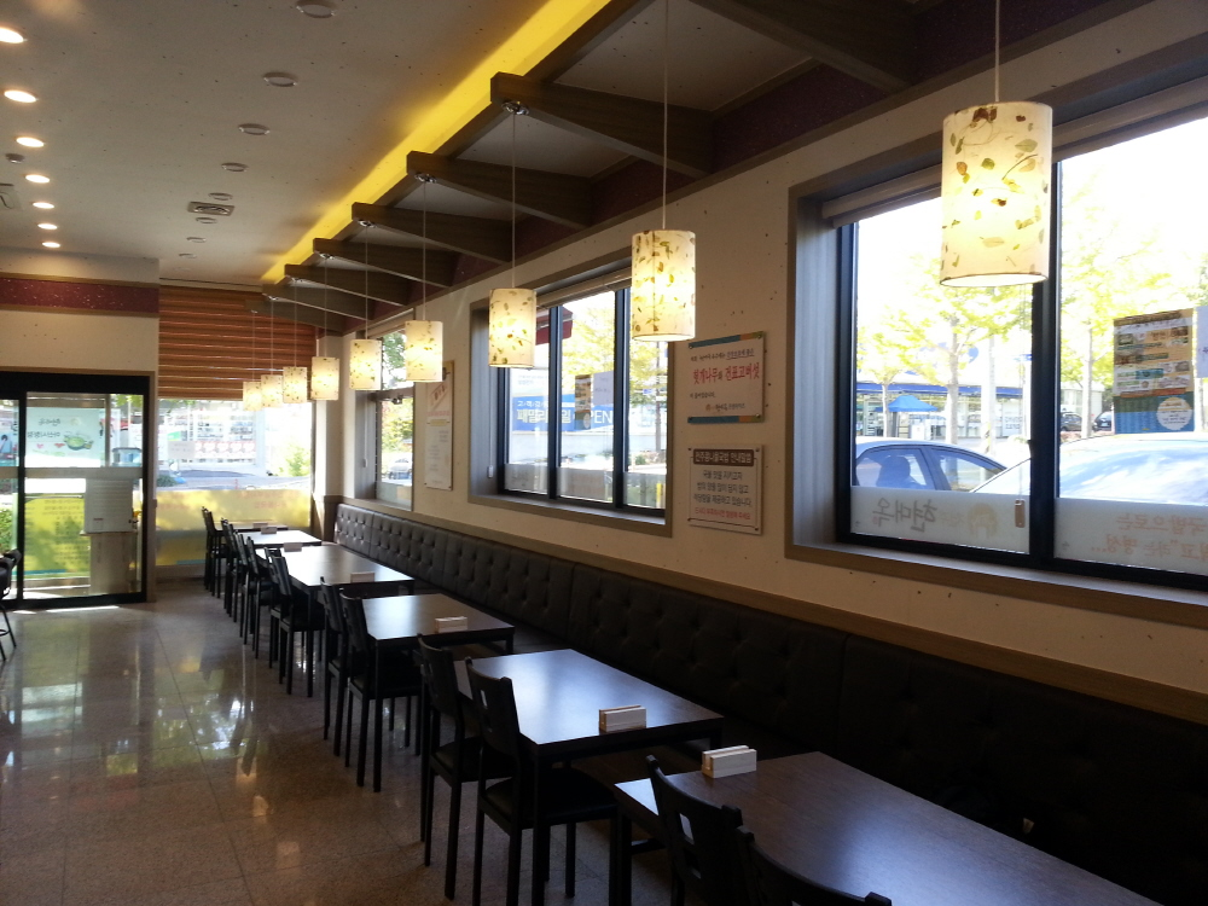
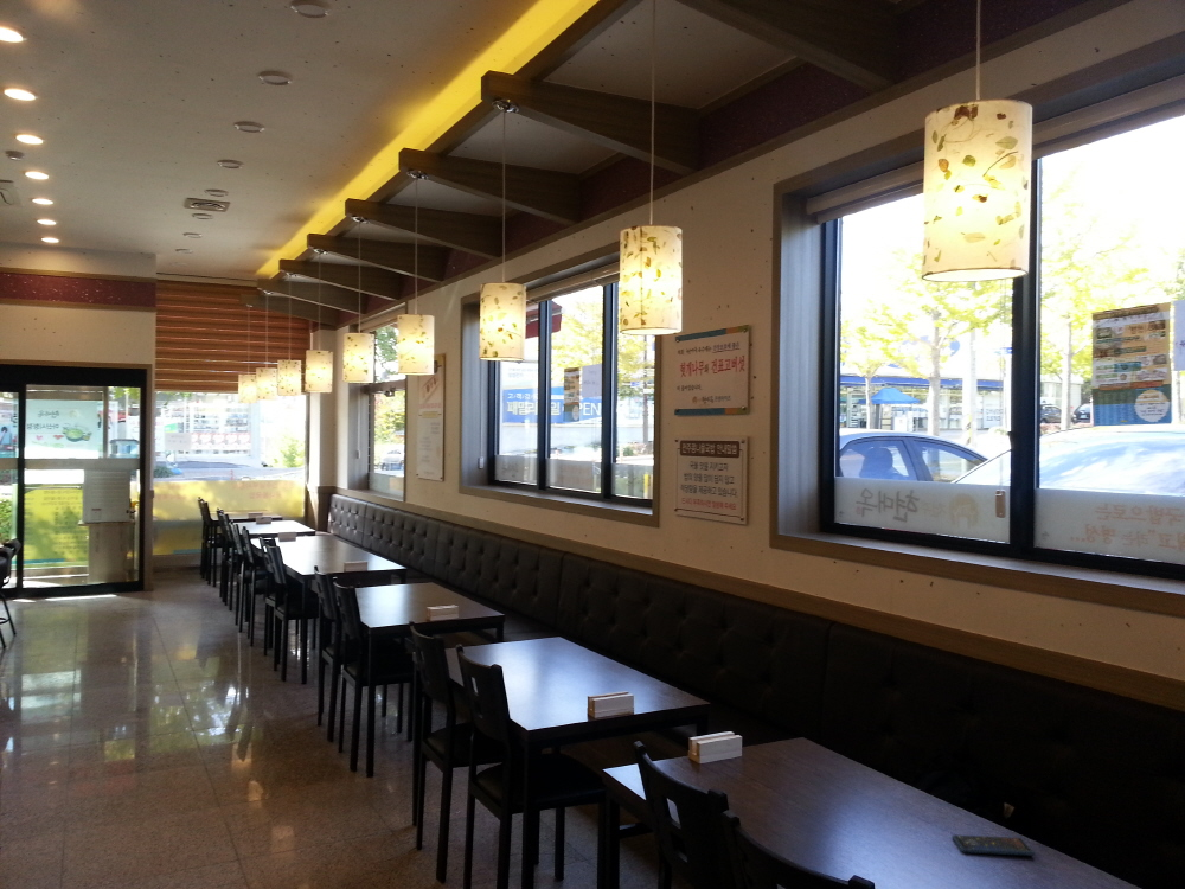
+ smartphone (992, 845)
